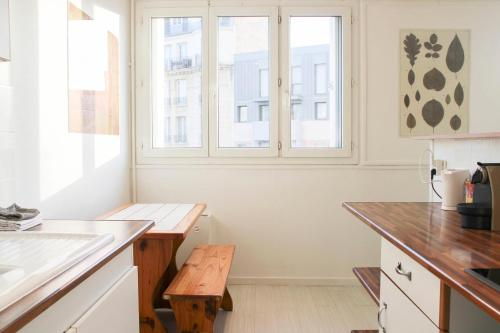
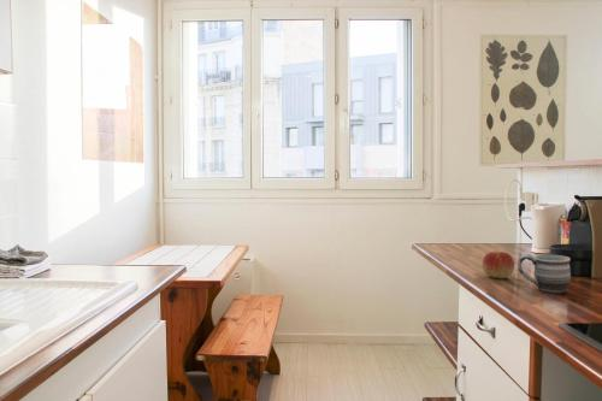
+ apple (497, 264)
+ mug (544, 272)
